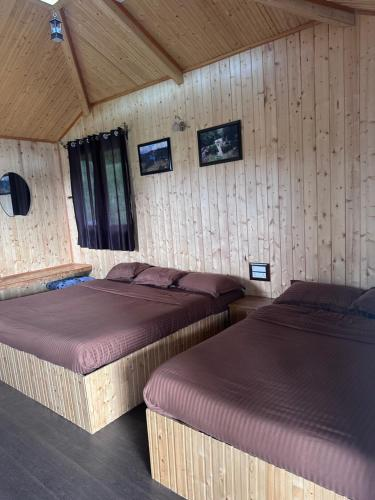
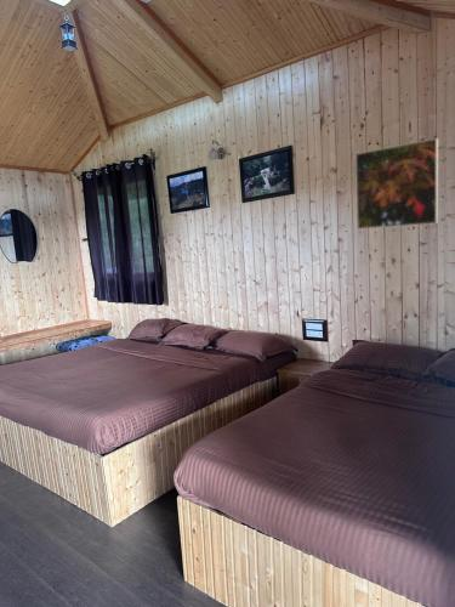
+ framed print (394, 187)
